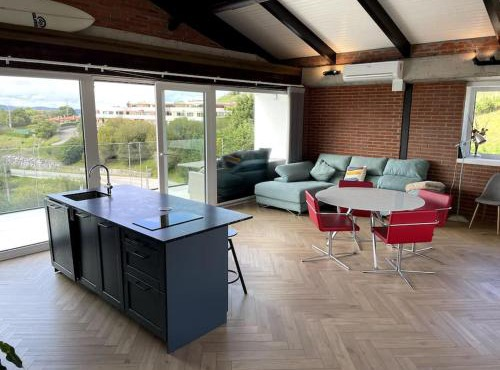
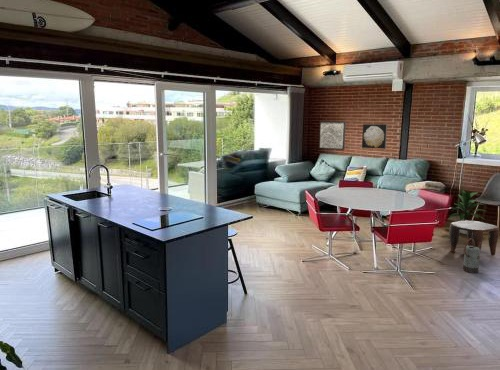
+ wall art (331, 135)
+ indoor plant (465, 210)
+ stool (473, 238)
+ watering can (472, 253)
+ wall art (374, 136)
